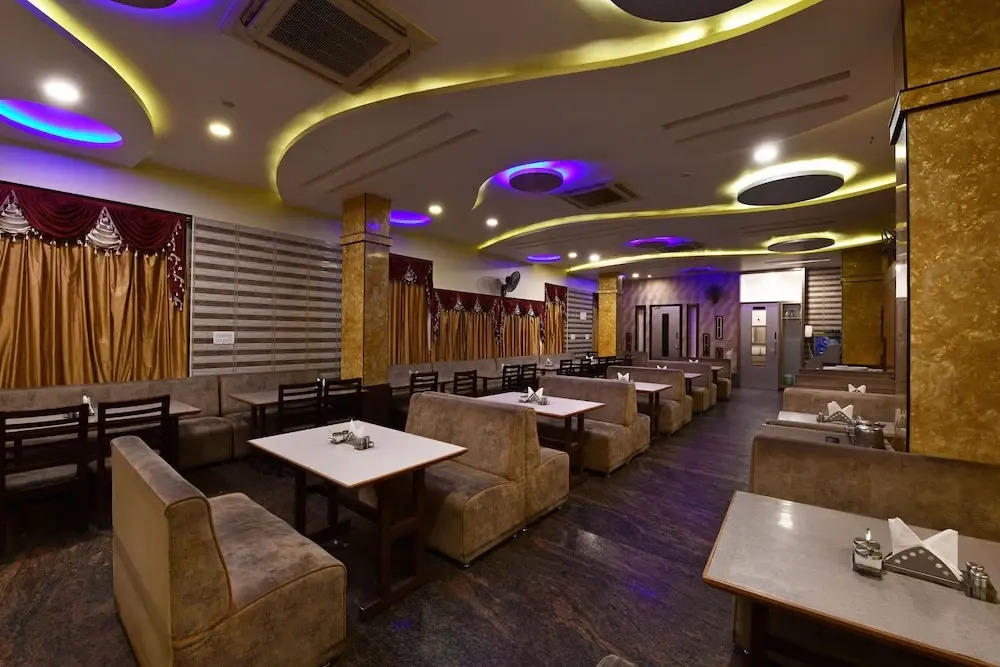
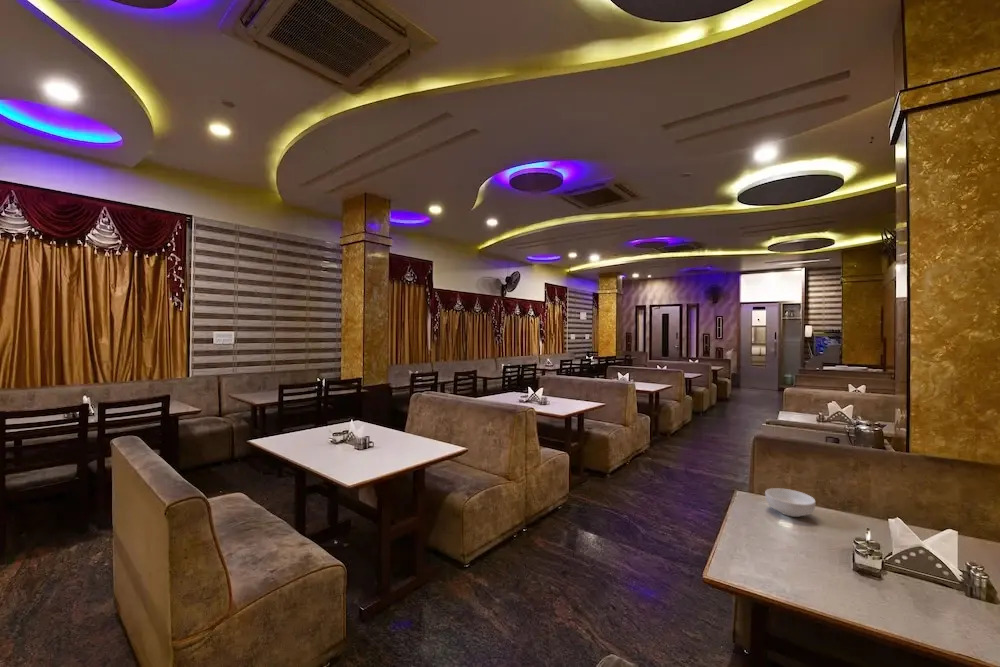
+ cereal bowl (789, 504)
